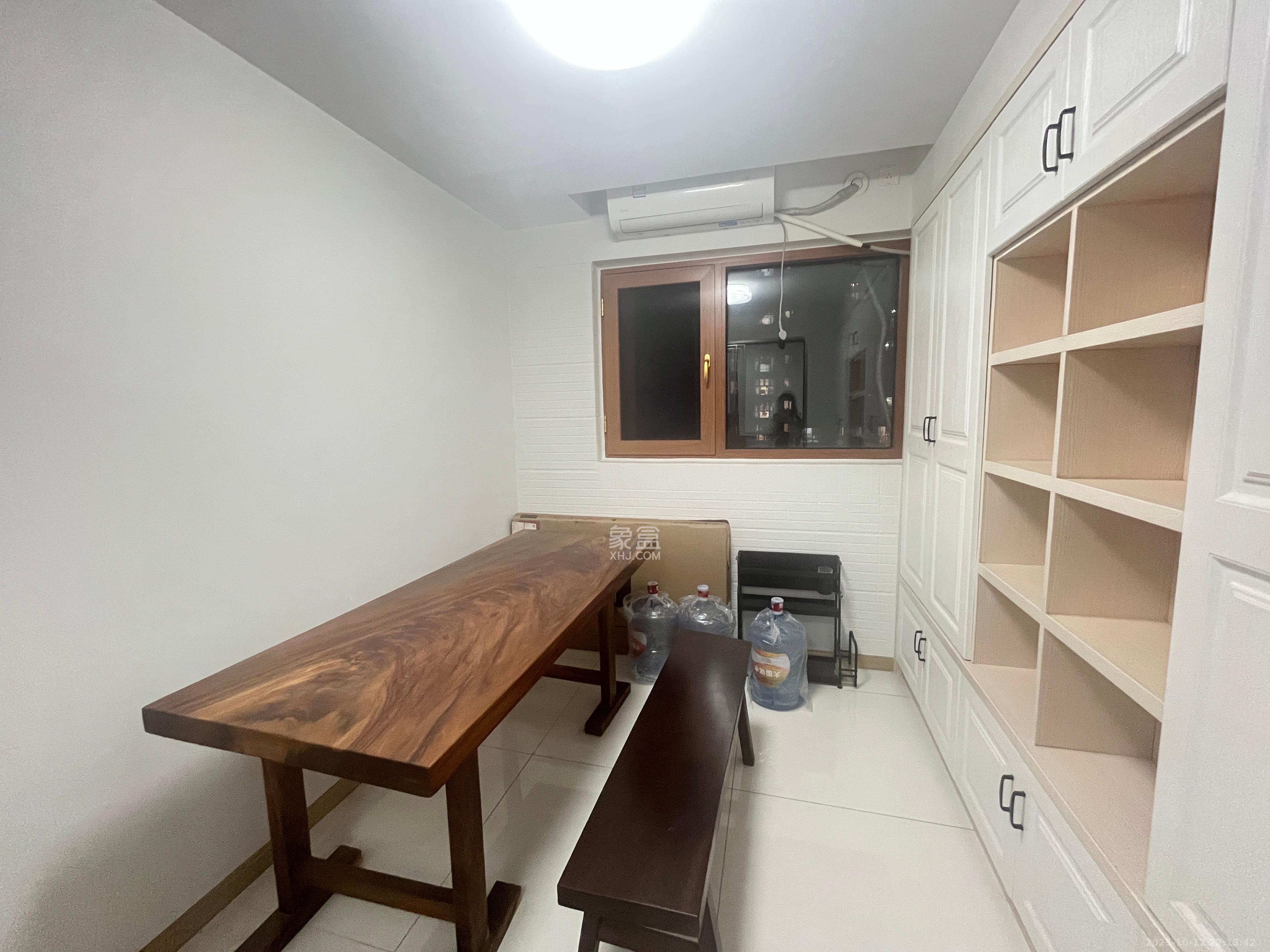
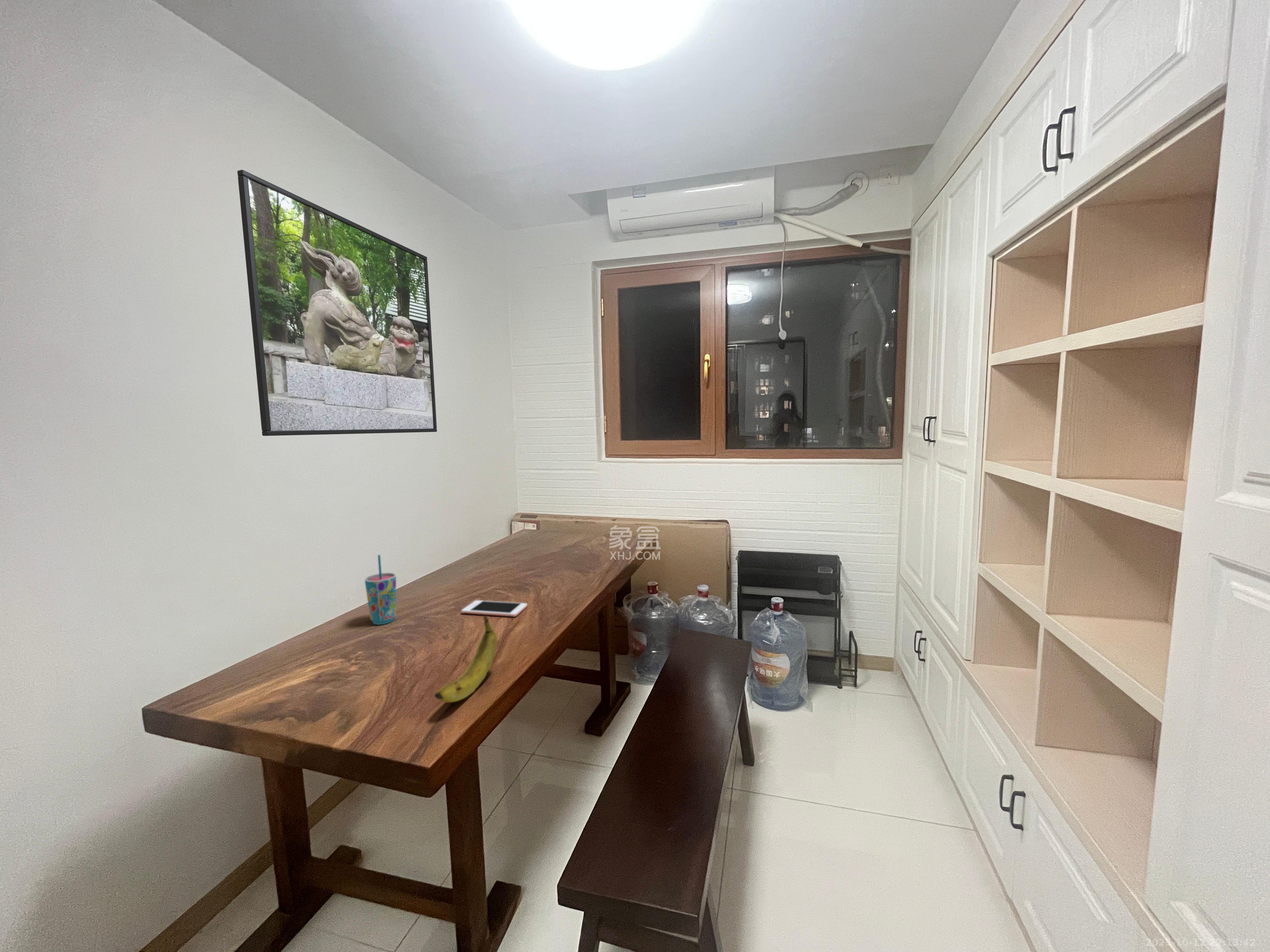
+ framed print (359, 330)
+ cell phone (495, 608)
+ cup (381, 588)
+ fruit (471, 662)
